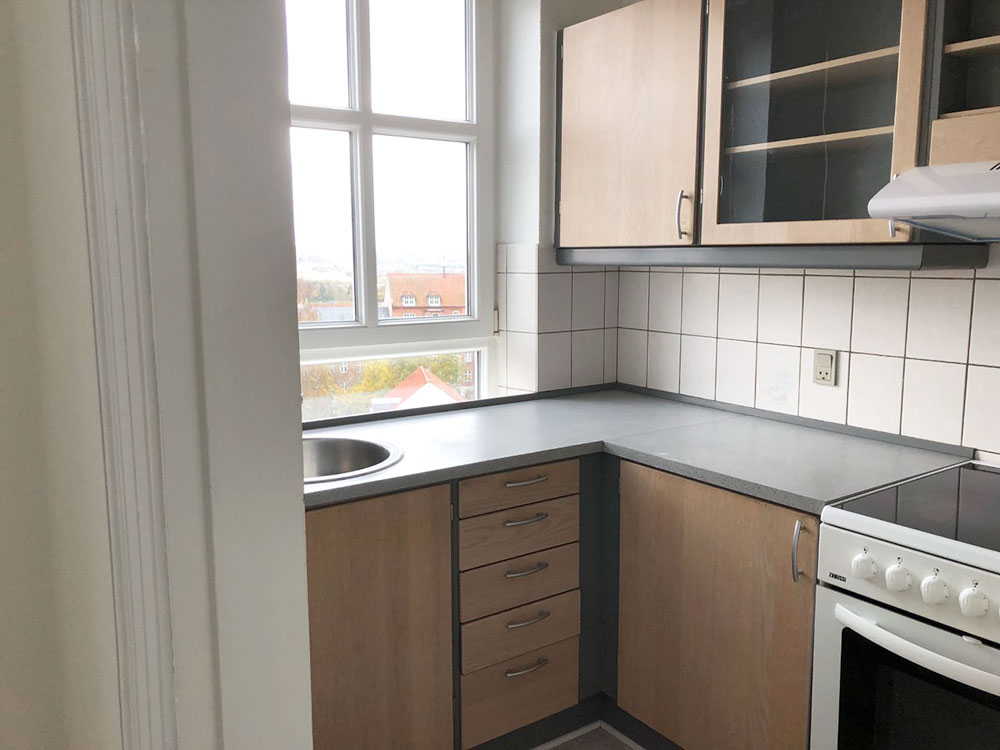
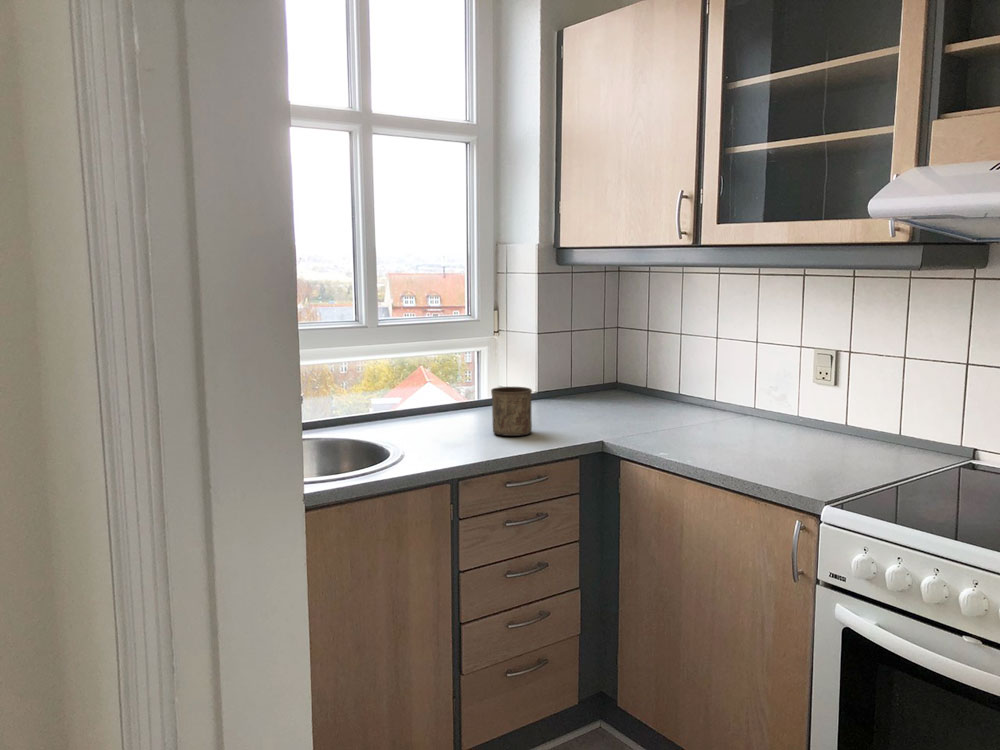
+ cup (511, 411)
